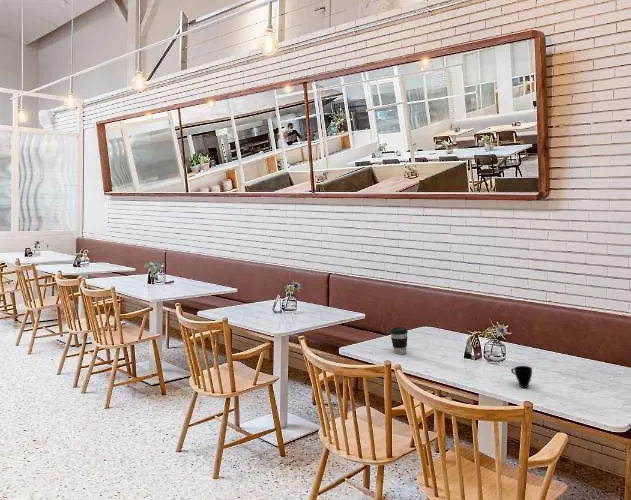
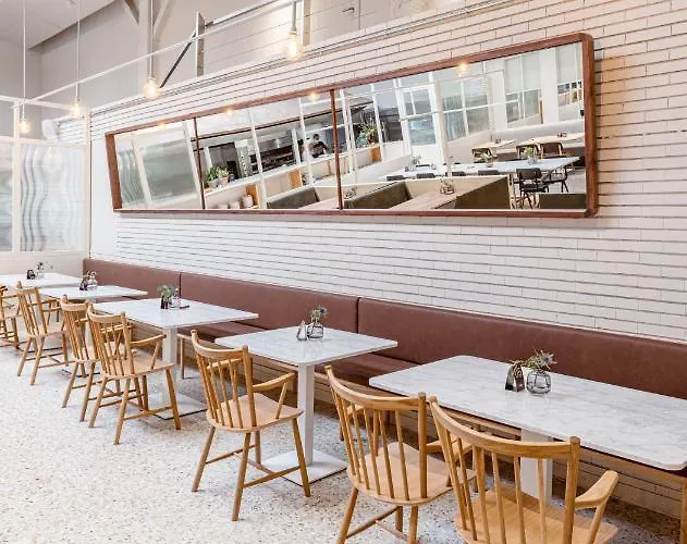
- cup (521, 376)
- coffee cup (399, 341)
